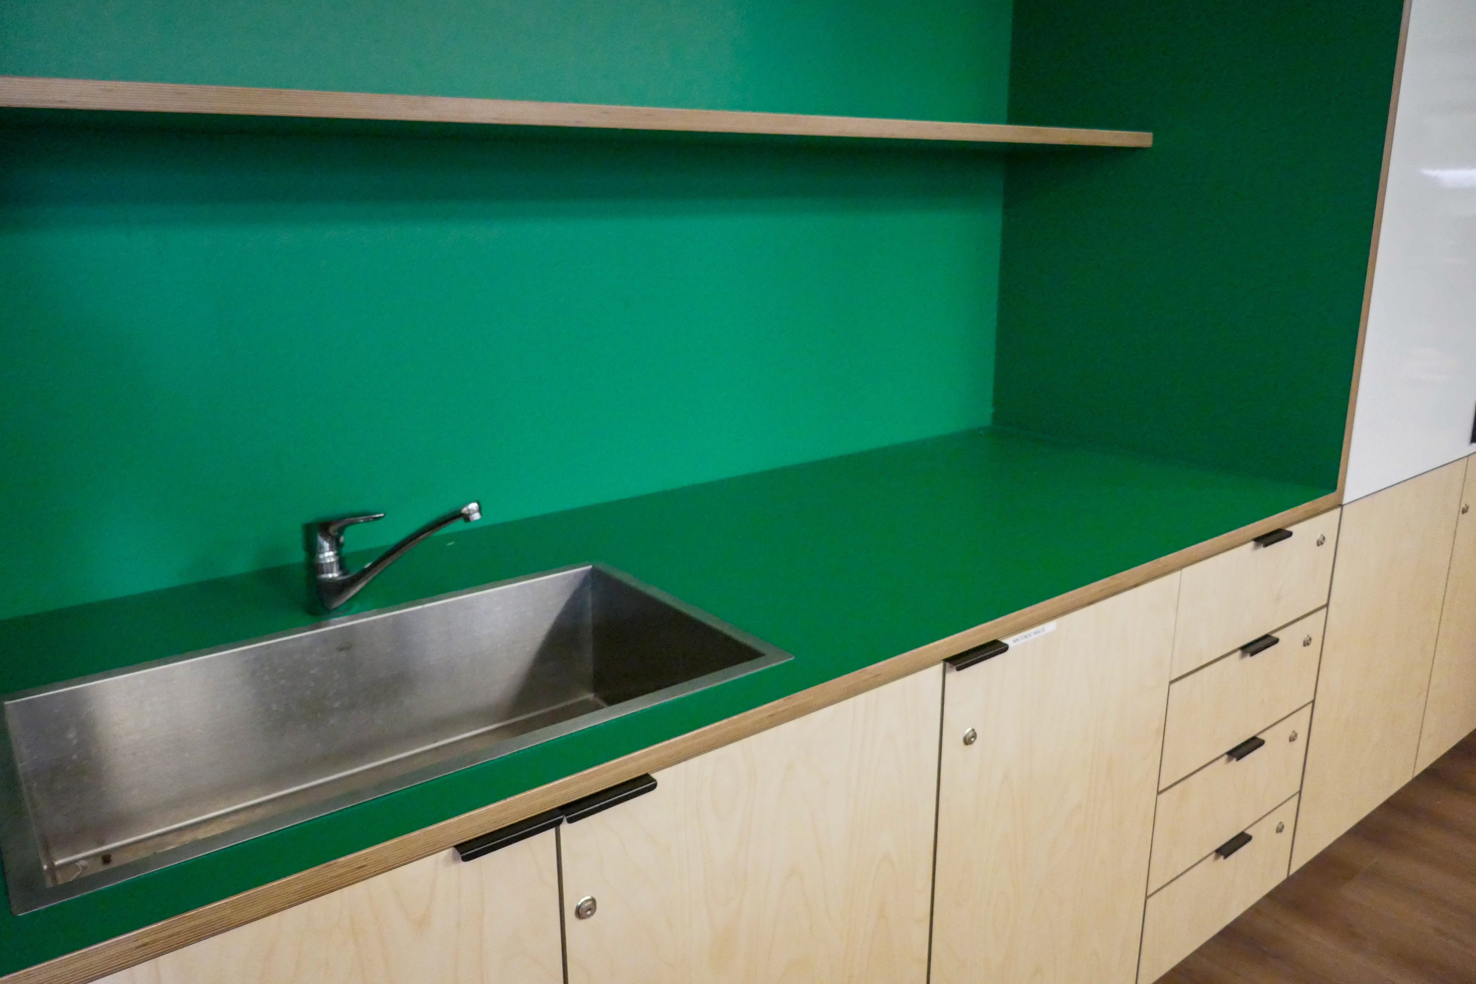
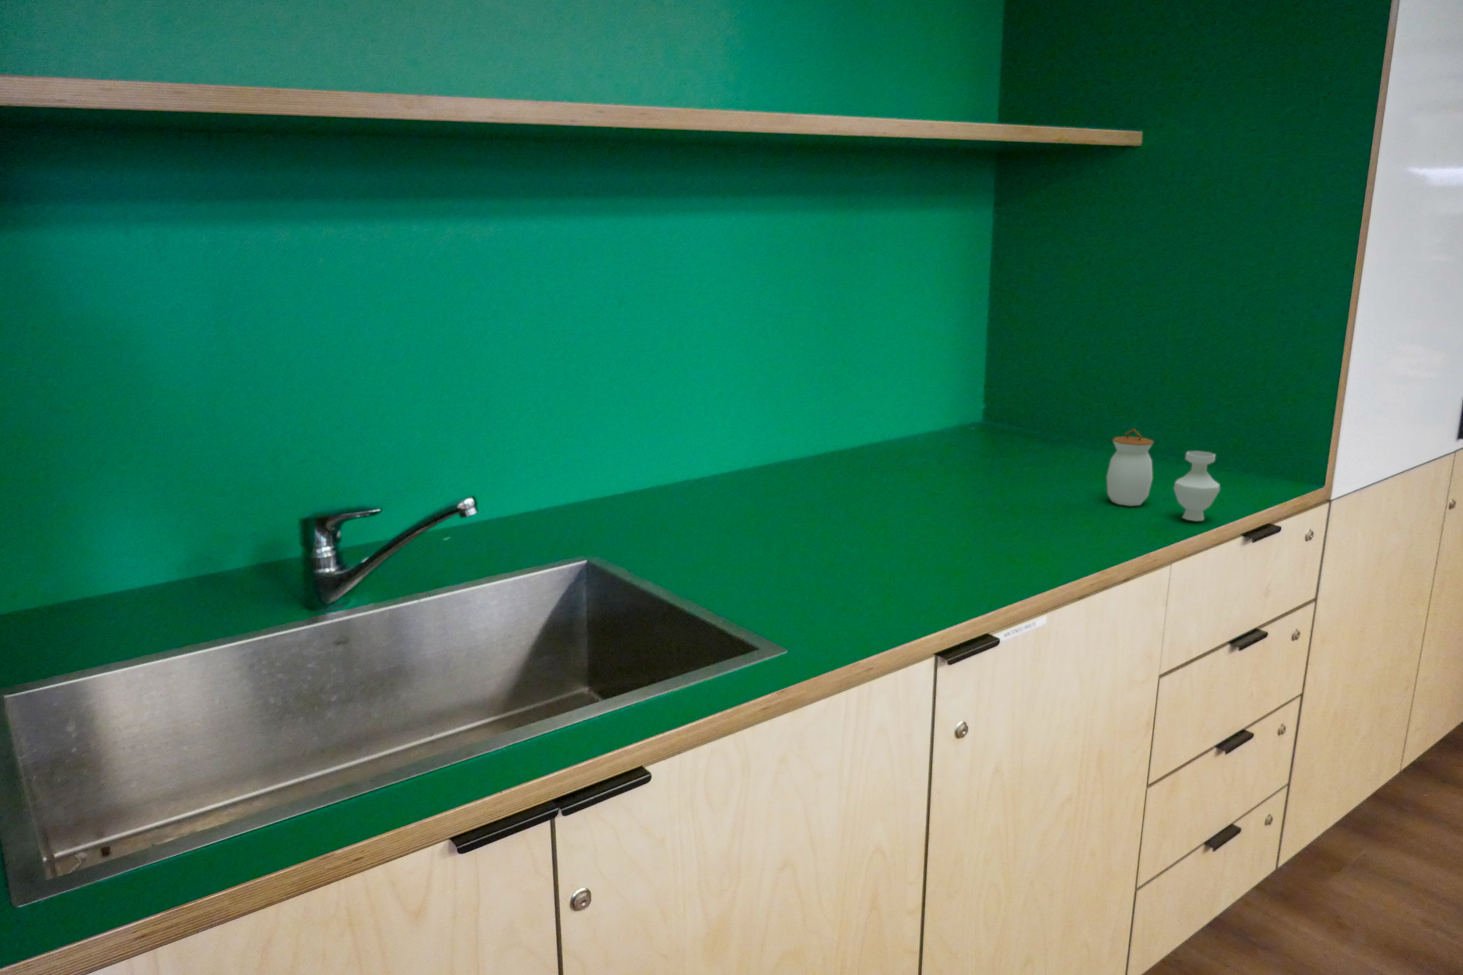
+ jar (1153, 472)
